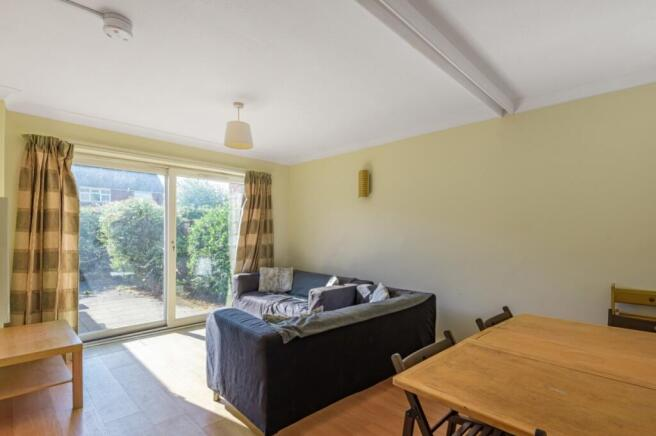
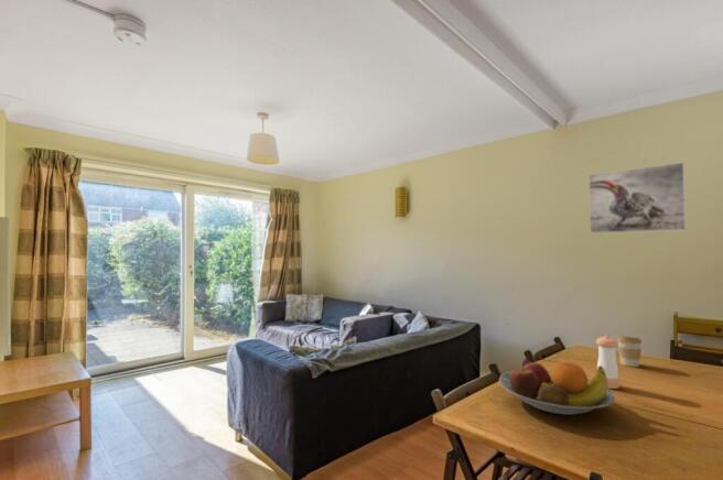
+ pepper shaker (606, 360)
+ fruit bowl (553, 381)
+ coffee cup (629, 350)
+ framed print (634, 200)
